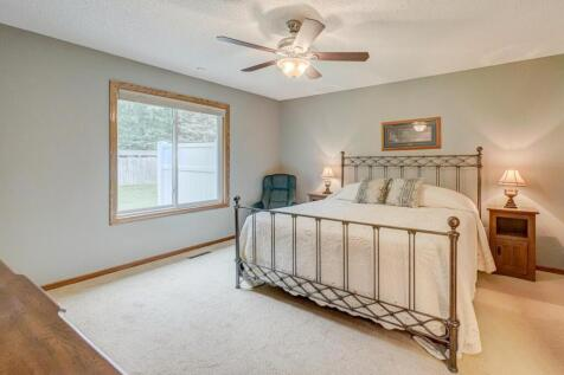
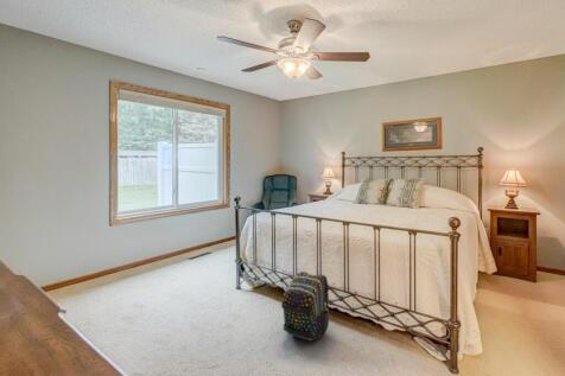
+ backpack (306, 305)
